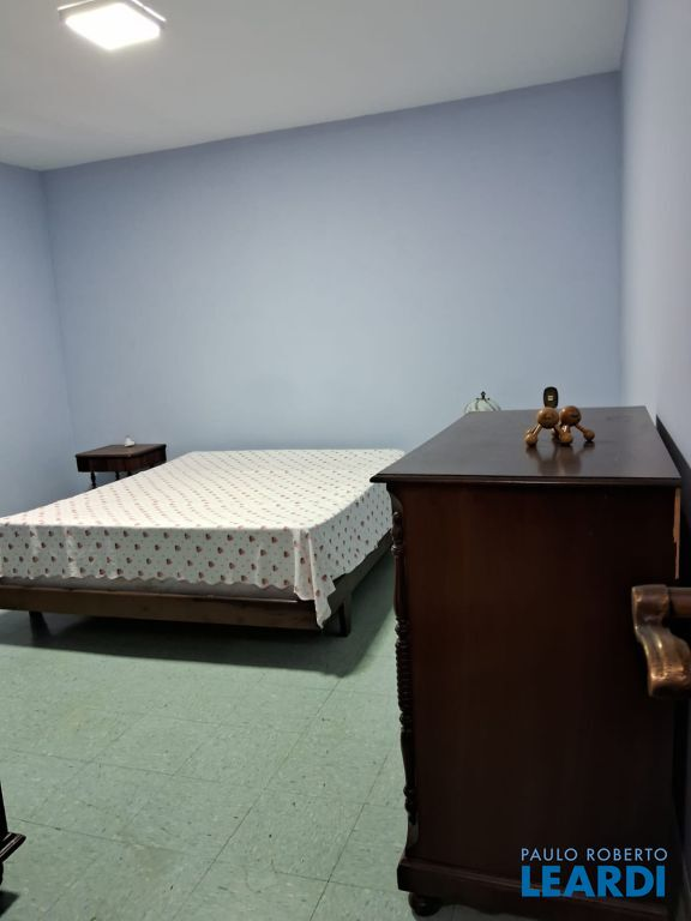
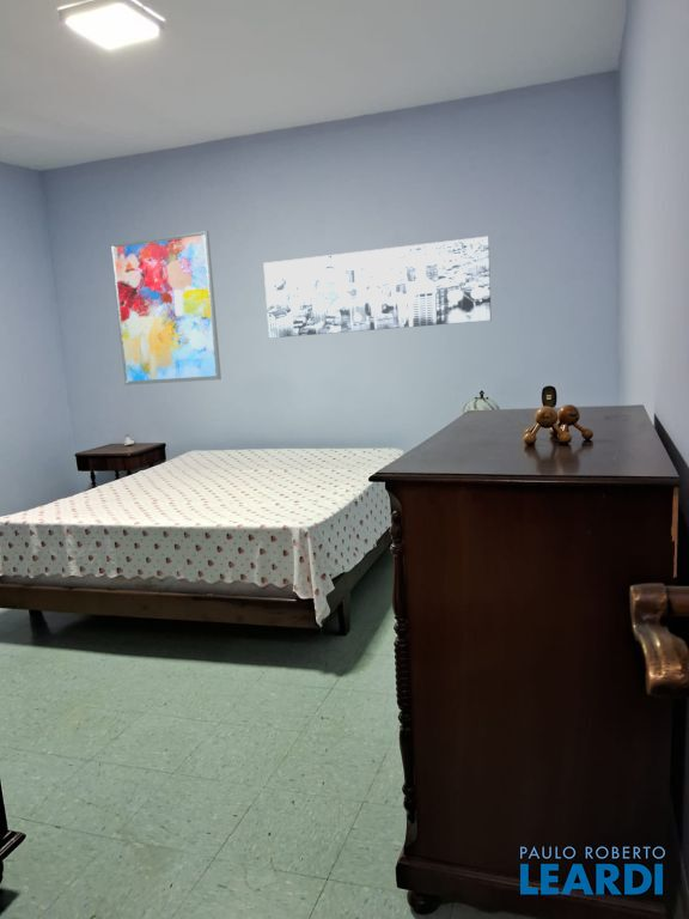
+ wall art (372, 290)
+ wall art (165, 311)
